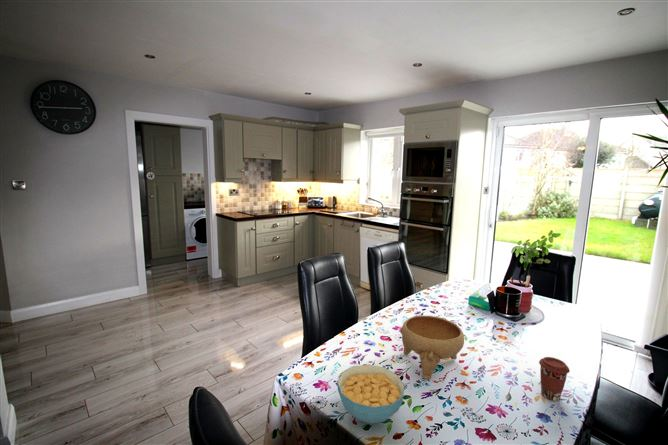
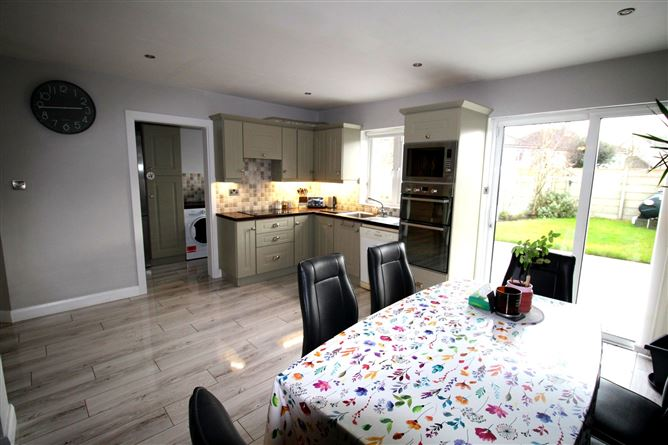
- coffee cup (552, 378)
- cereal bowl (370, 398)
- bowl (429, 346)
